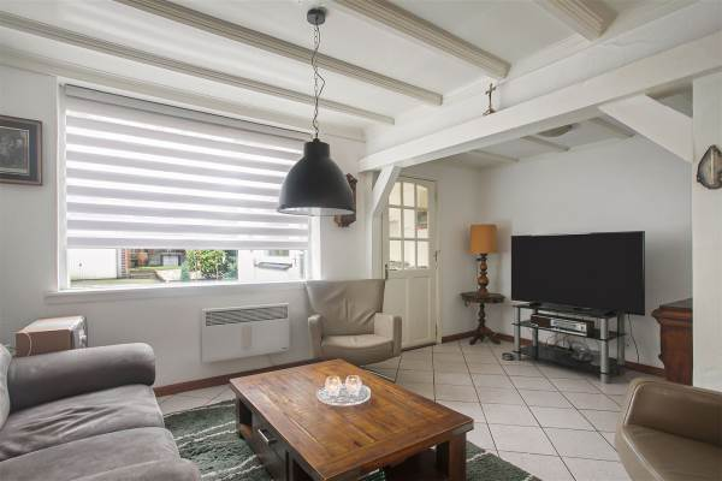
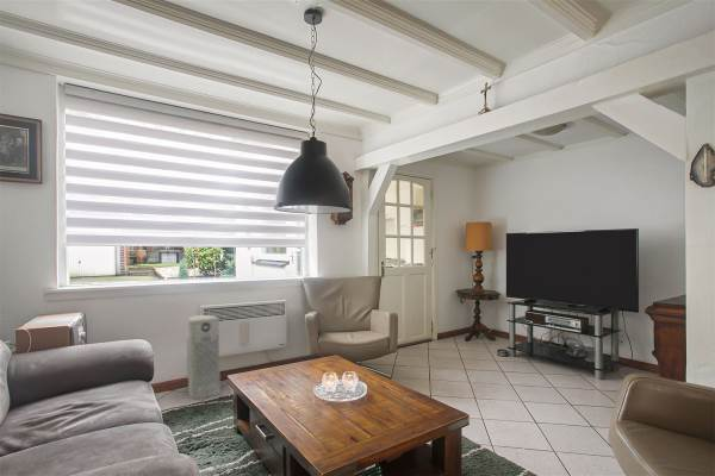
+ air purifier (201, 353)
